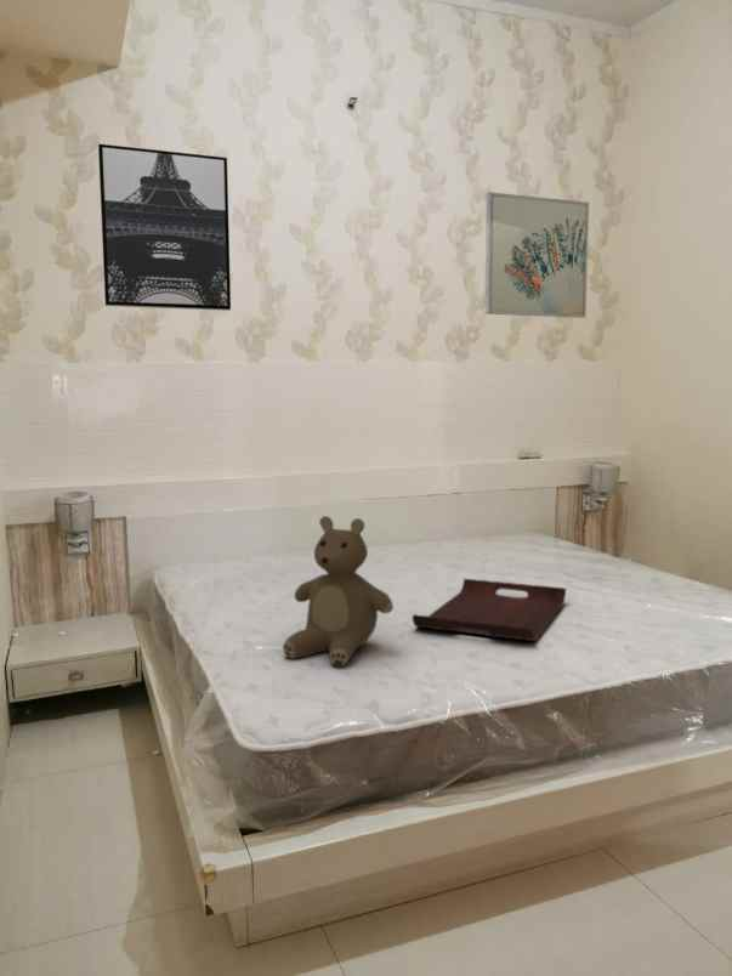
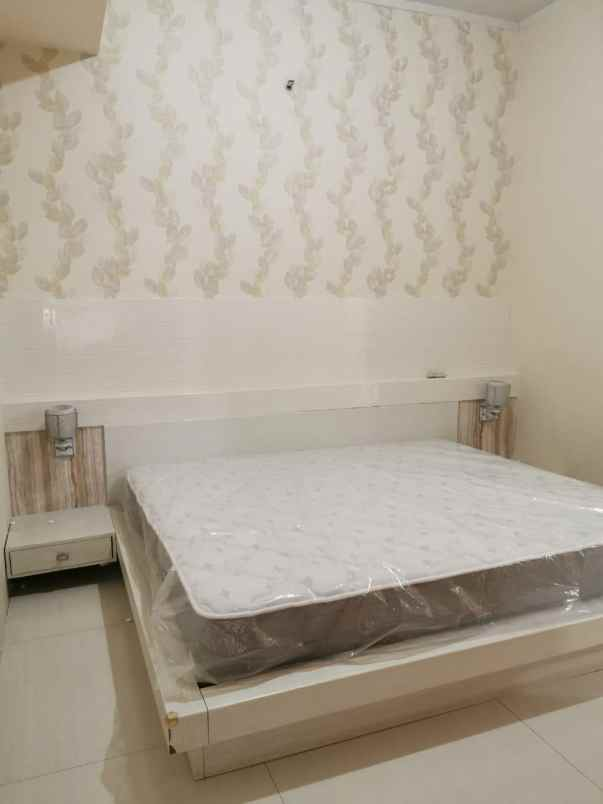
- wall art (537, 257)
- wall art (166, 231)
- teddy bear (331, 586)
- serving tray (493, 608)
